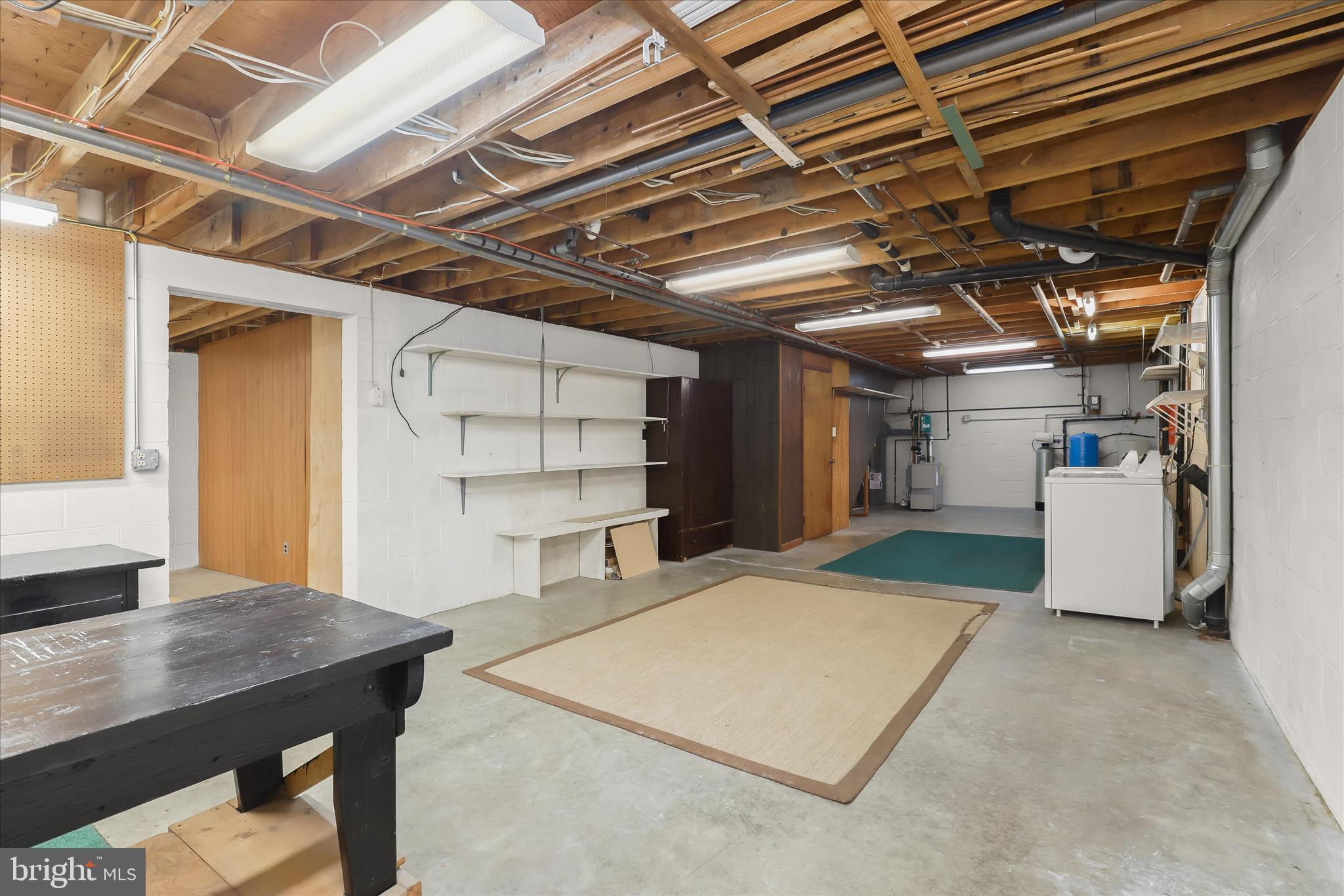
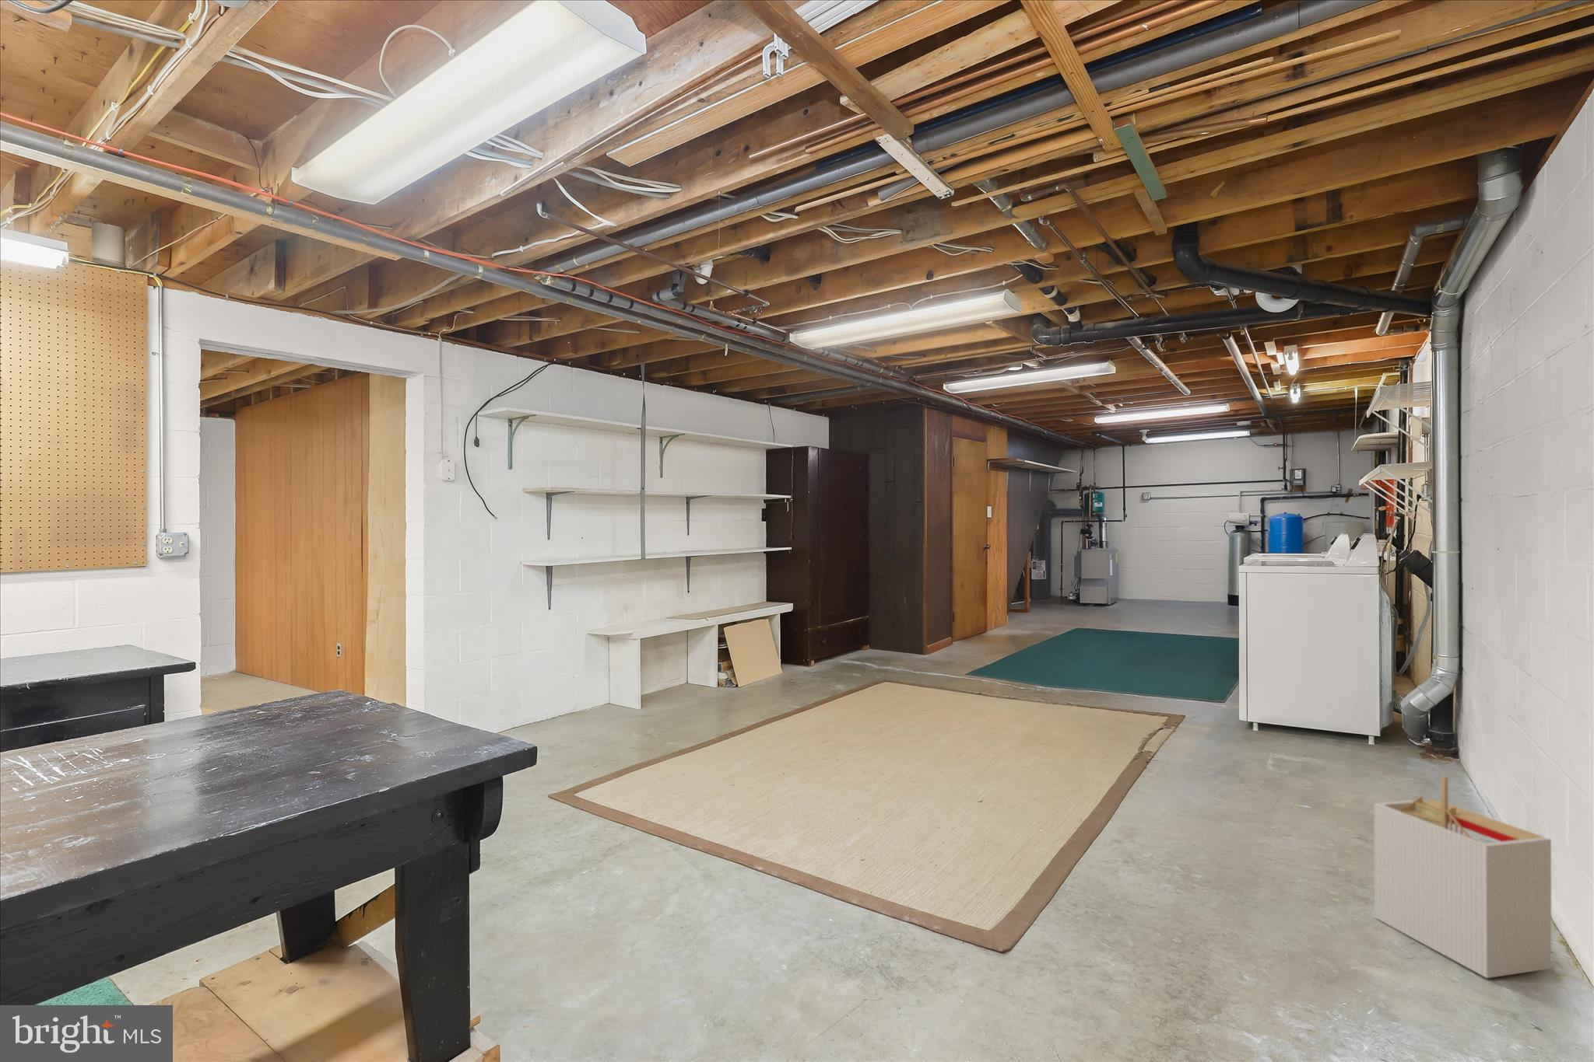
+ storage bin (1456, 862)
